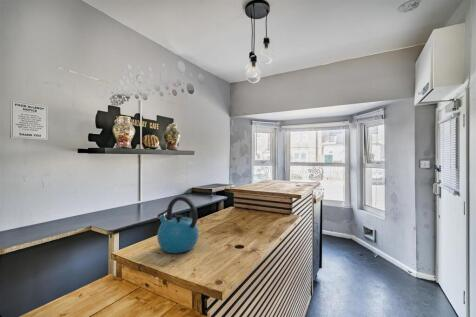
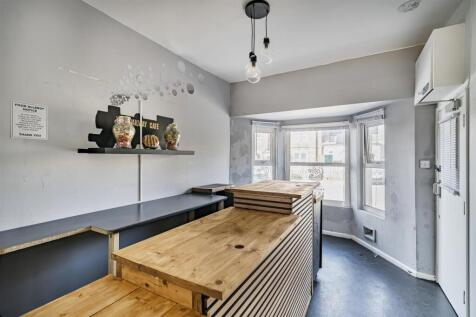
- kettle (176, 222)
